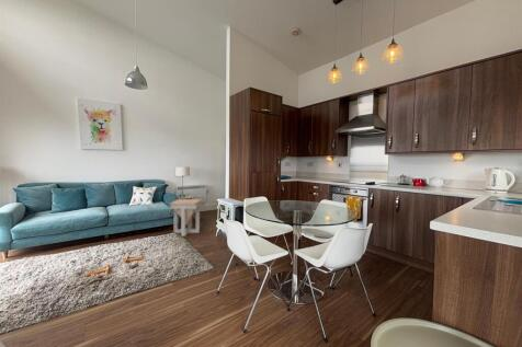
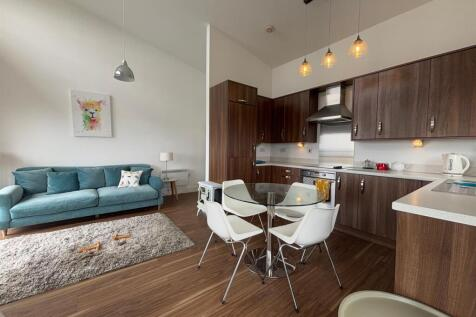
- side table (186, 217)
